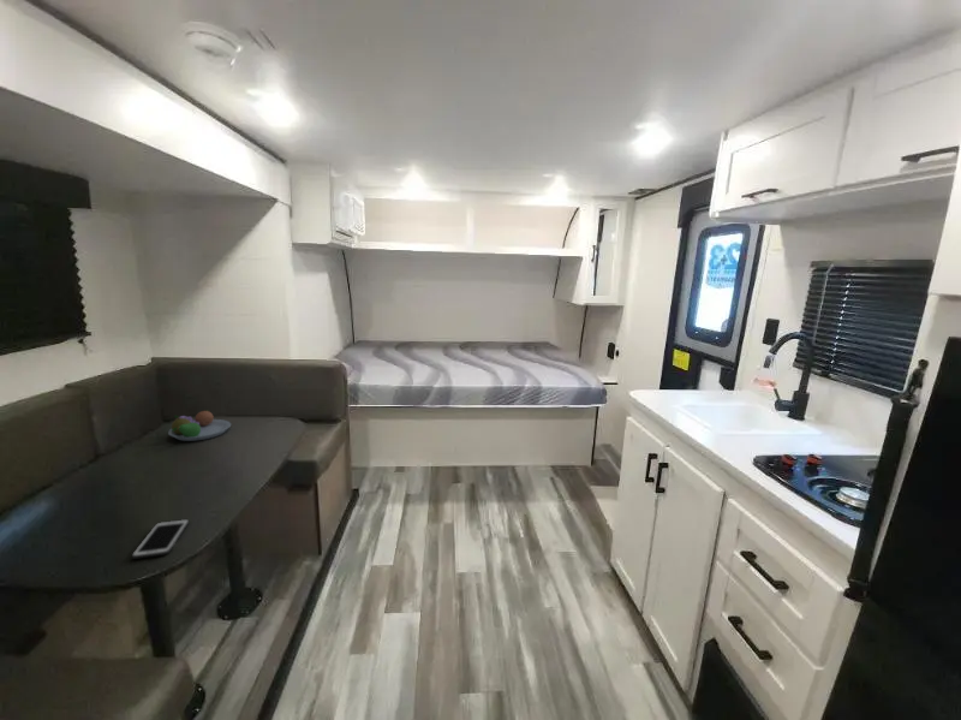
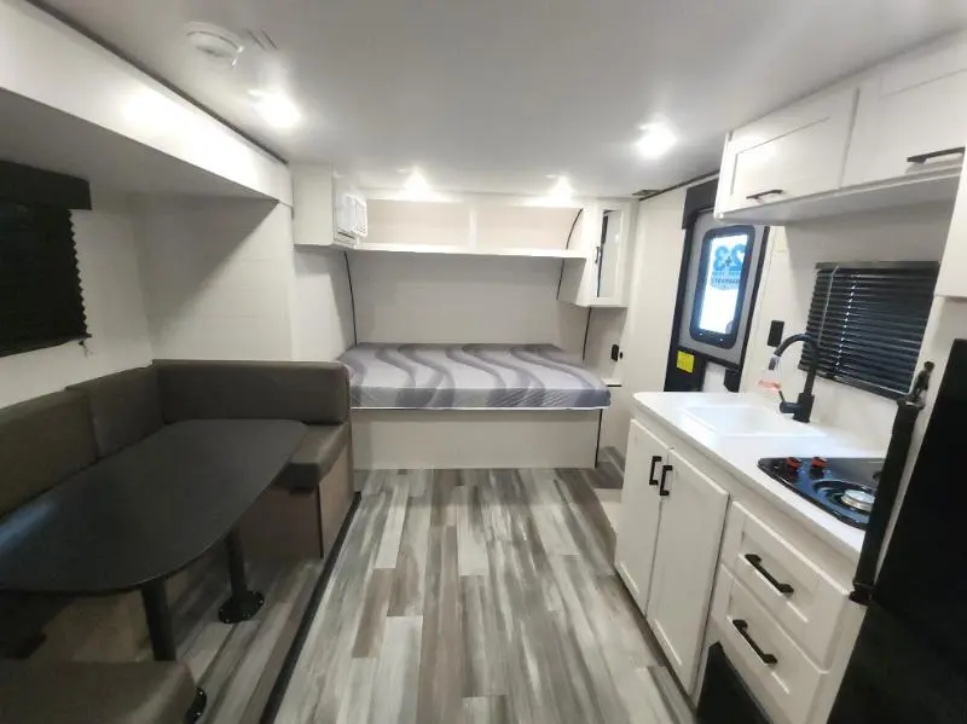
- fruit bowl (197, 423)
- cell phone (162, 537)
